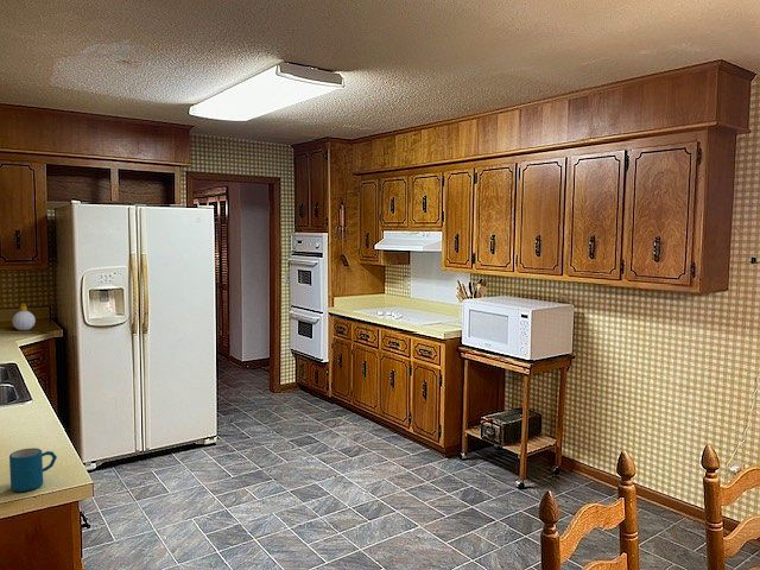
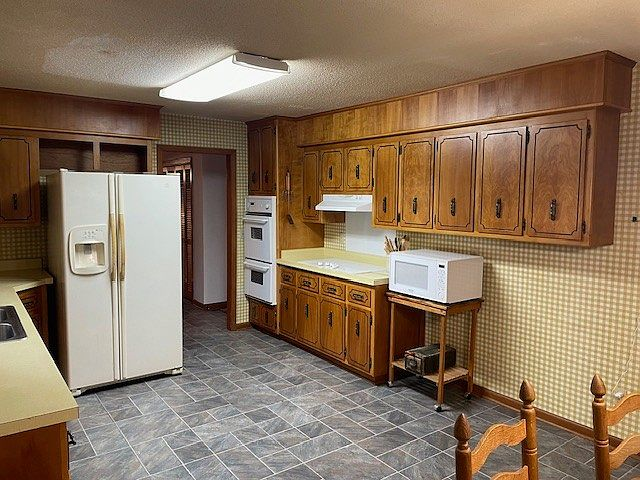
- soap bottle (24, 316)
- mug (33, 467)
